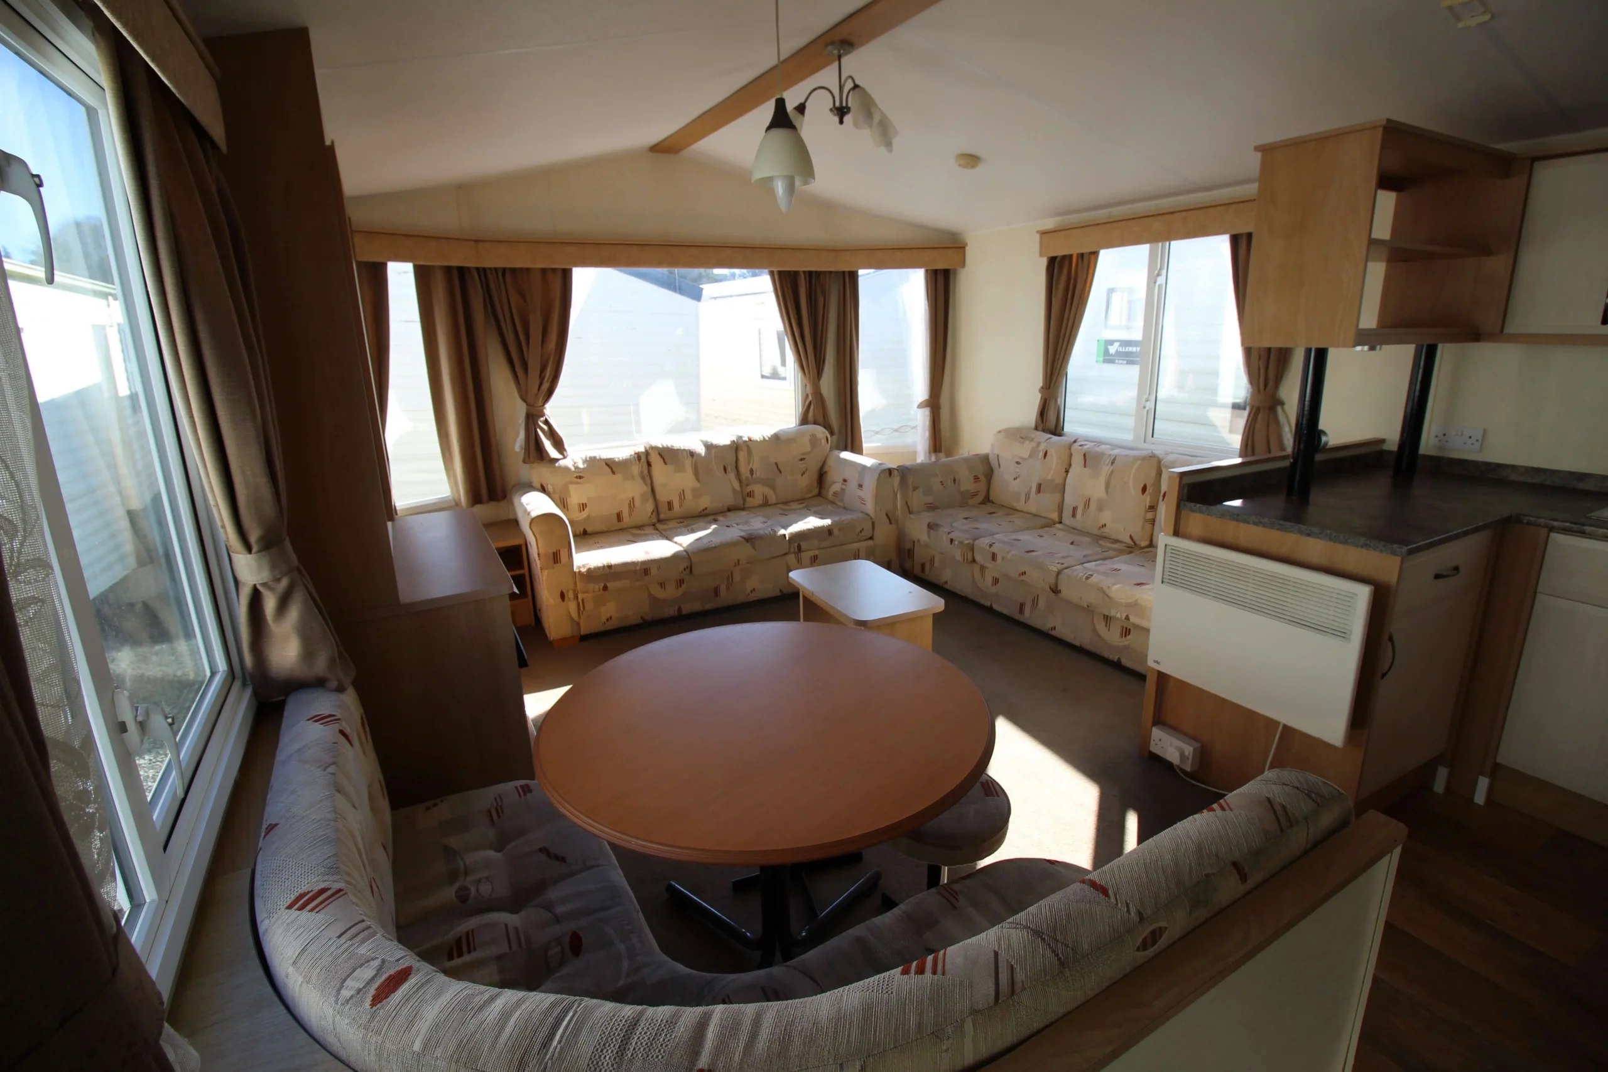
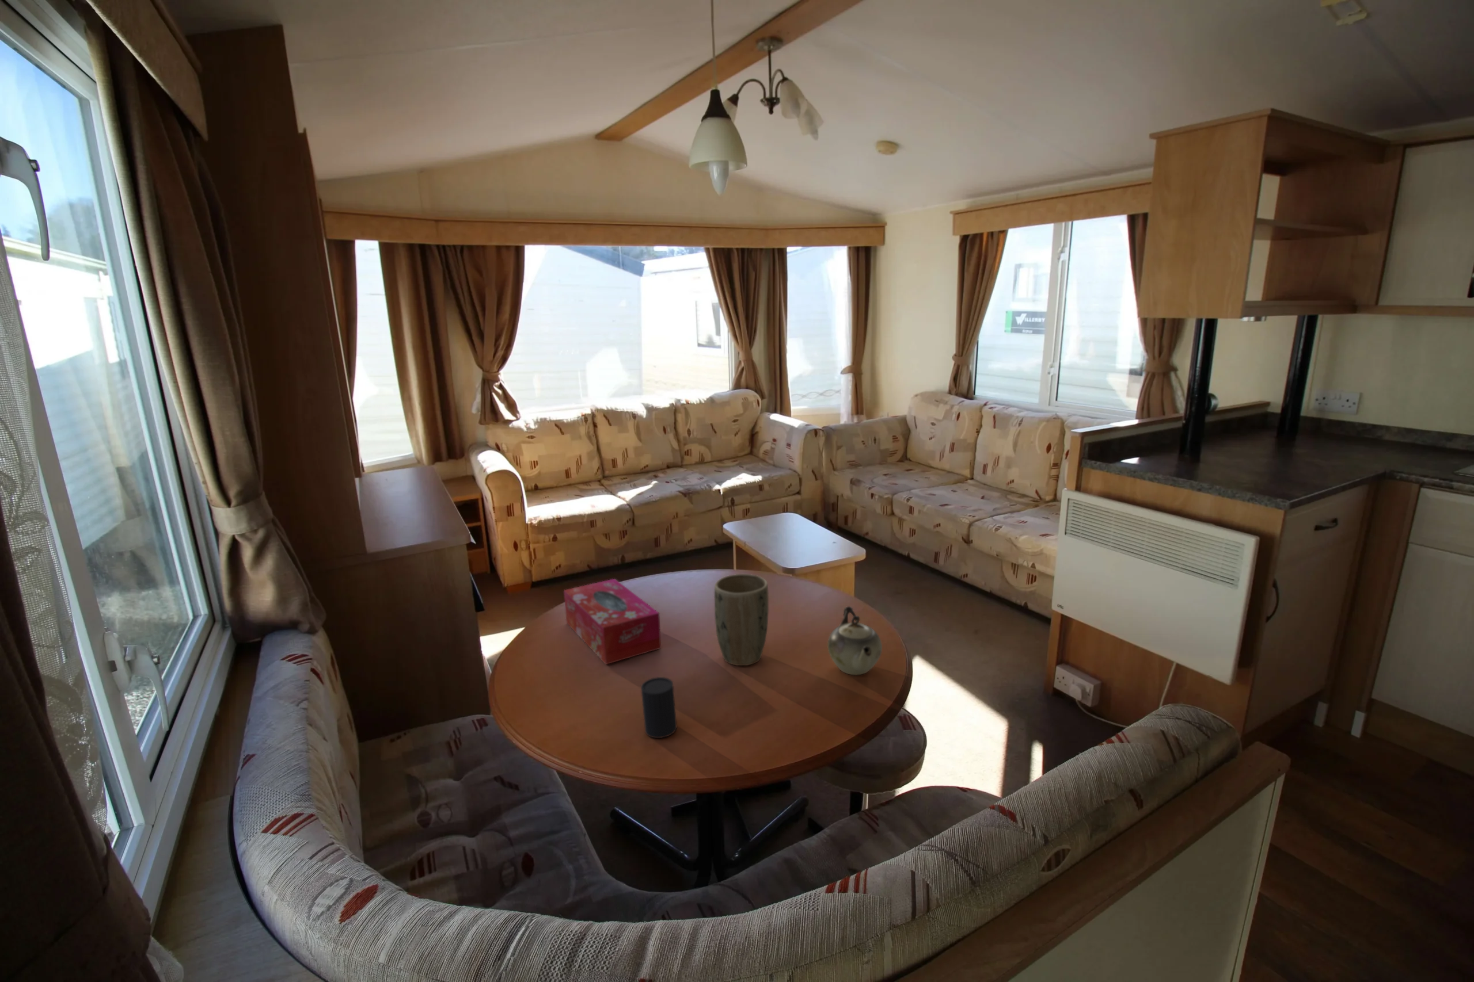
+ teapot (855, 643)
+ plant pot (741, 620)
+ cup (659, 707)
+ tissue box (610, 618)
